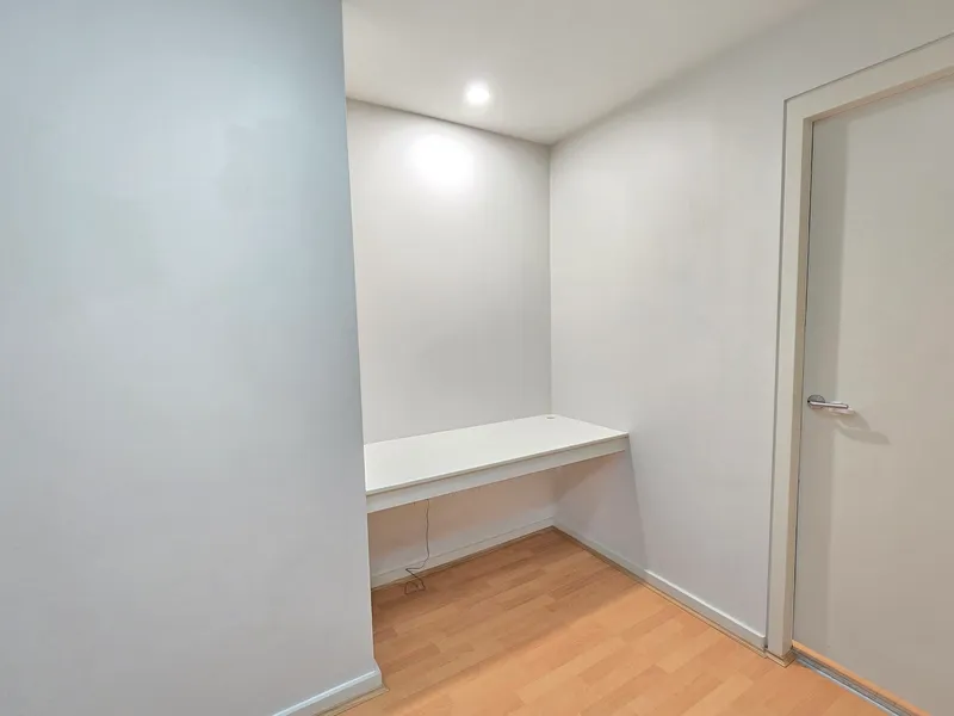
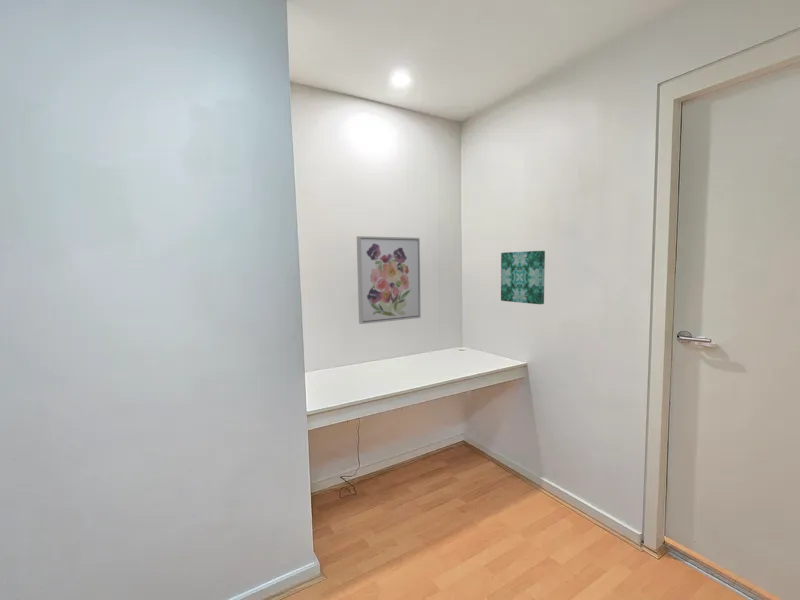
+ wall art (521, 277)
+ wall art (390, 279)
